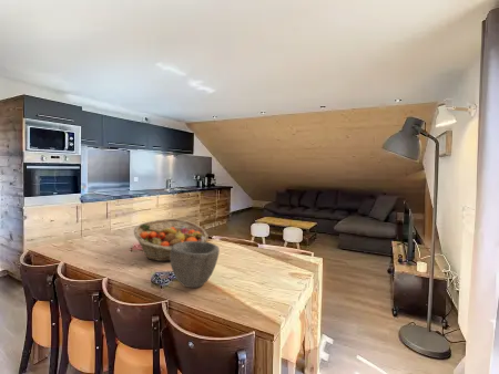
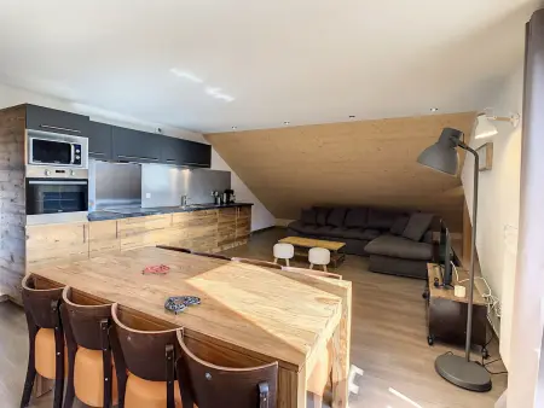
- bowl (194, 264)
- fruit basket (172, 238)
